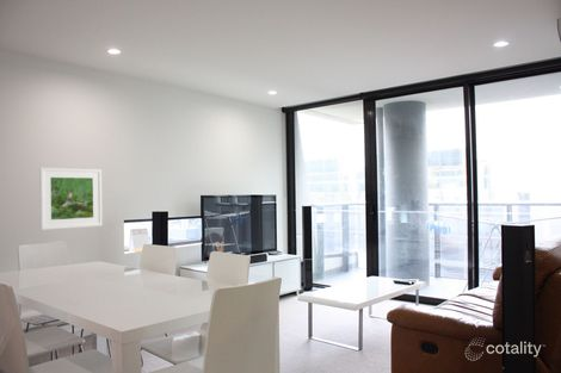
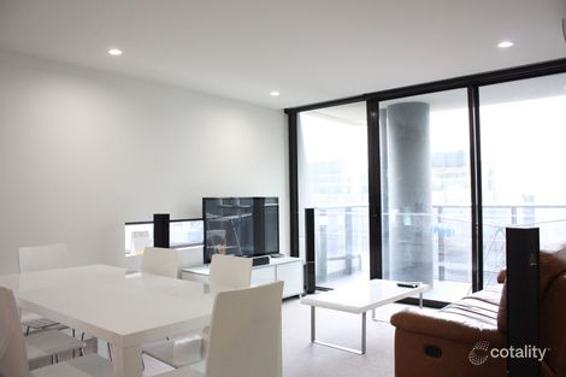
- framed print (72, 198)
